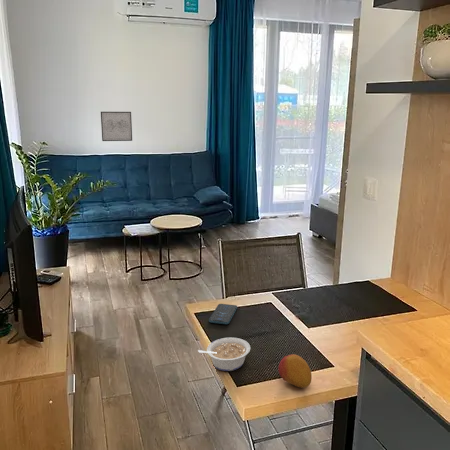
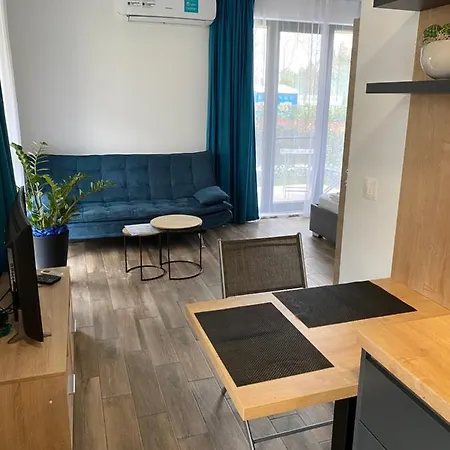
- fruit (295, 370)
- smartphone (223, 313)
- legume (227, 354)
- wall art (116, 126)
